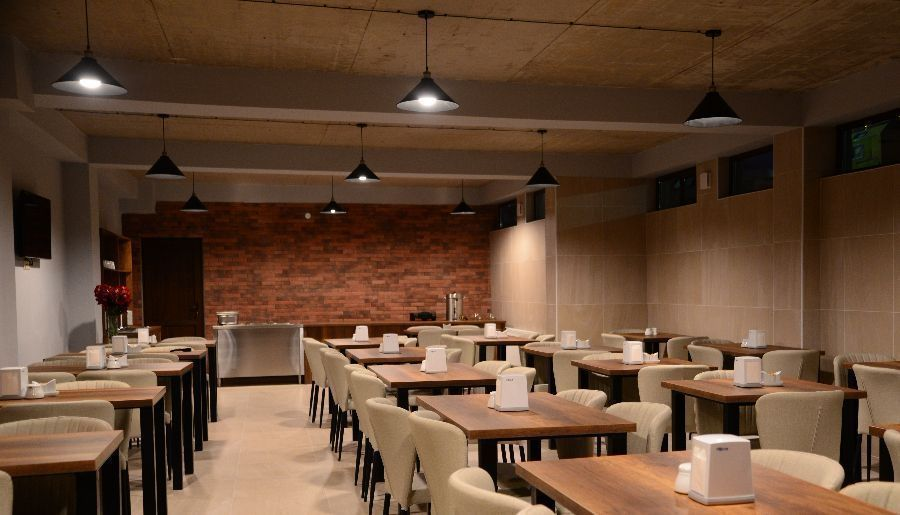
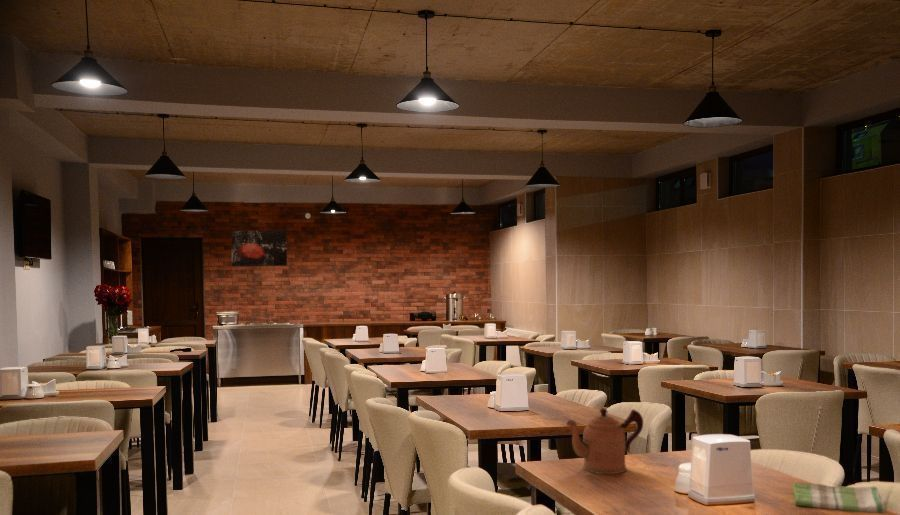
+ coffeepot (604, 438)
+ wall art (259, 248)
+ dish towel (837, 496)
